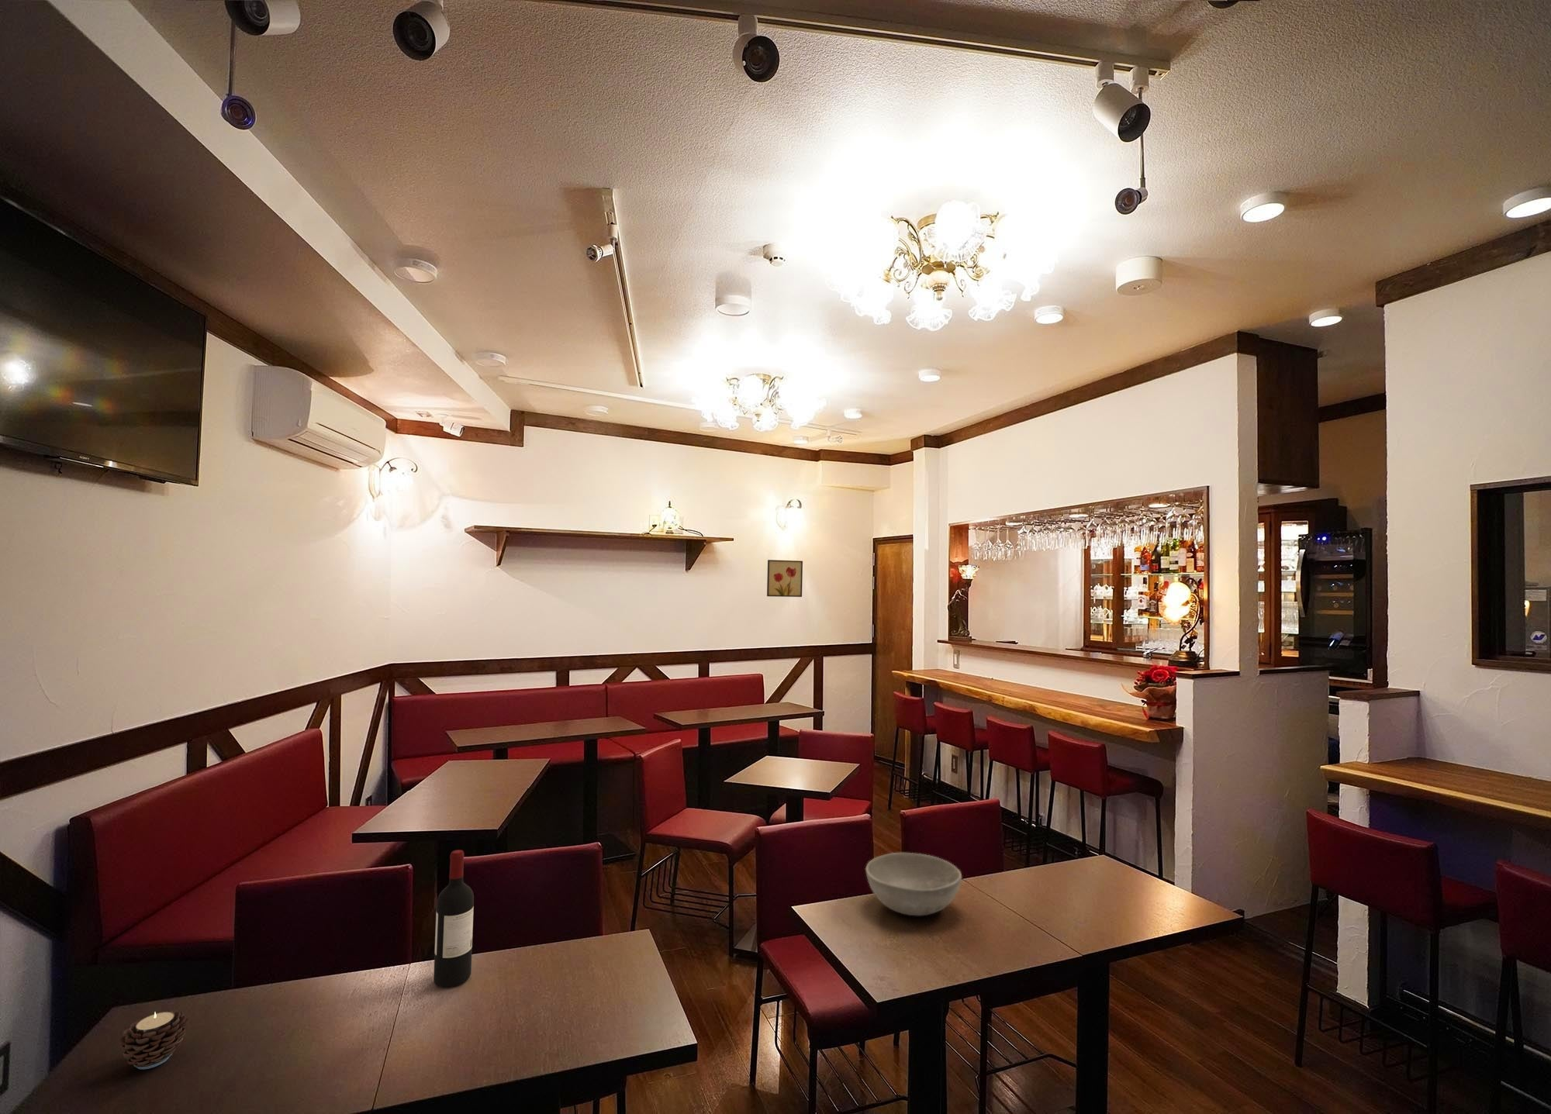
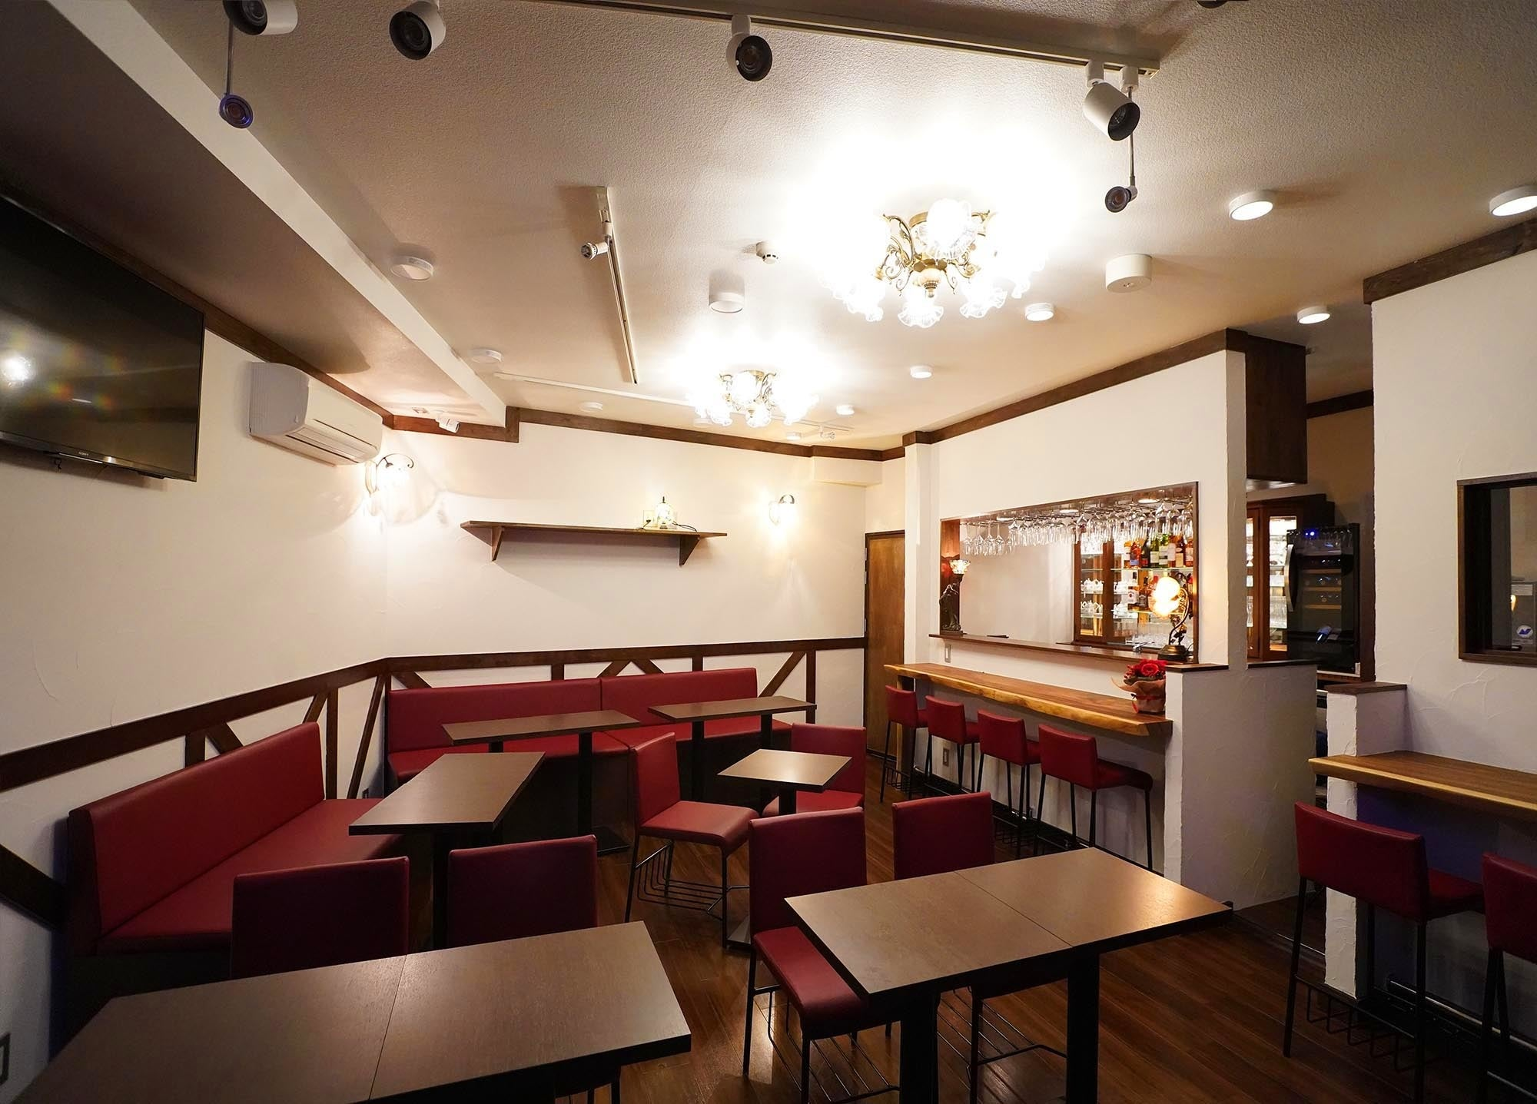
- wine bottle (454, 915)
- candle (154, 1036)
- wall art (784, 578)
- bowl (912, 888)
